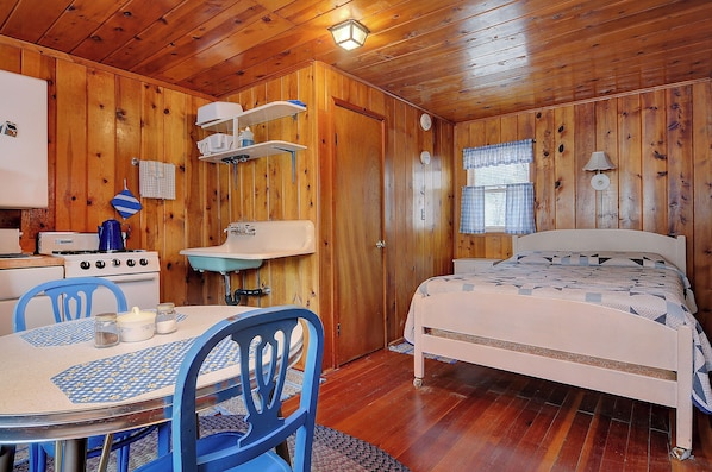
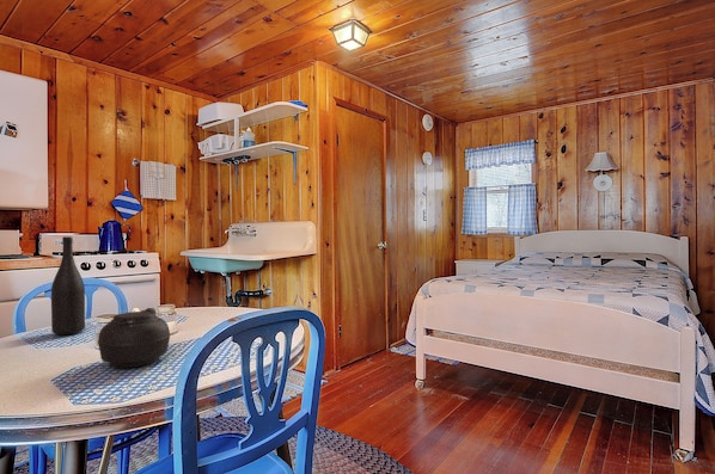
+ teapot (138, 334)
+ wine bottle (67, 284)
